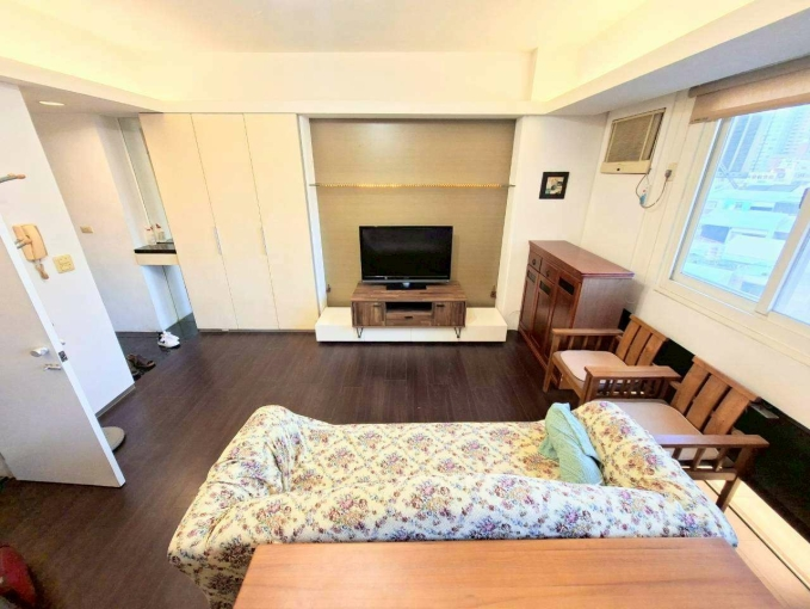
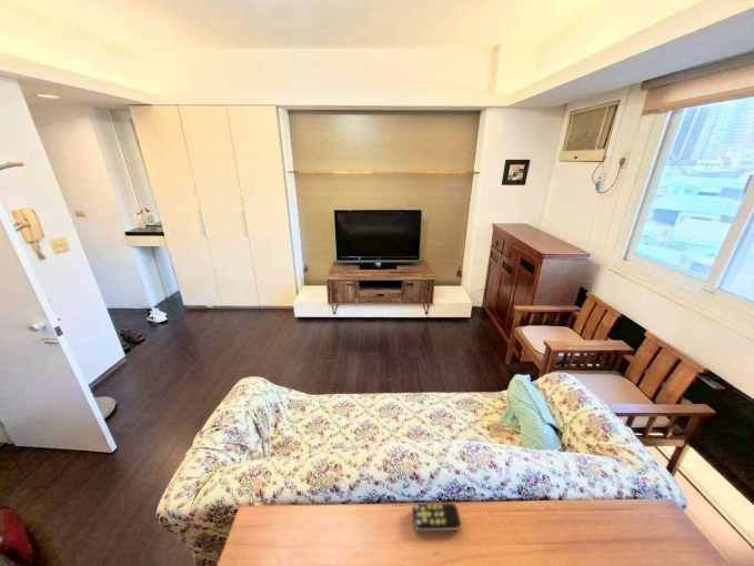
+ remote control (435, 516)
